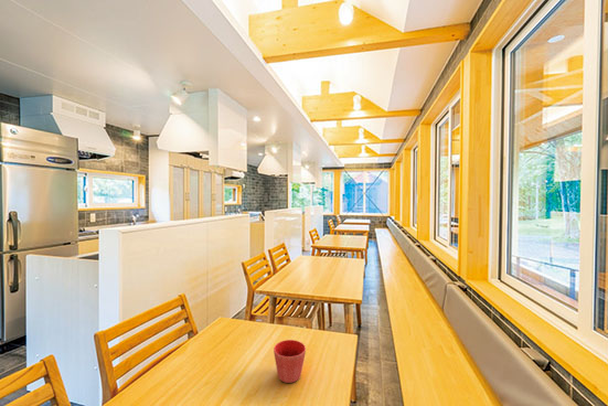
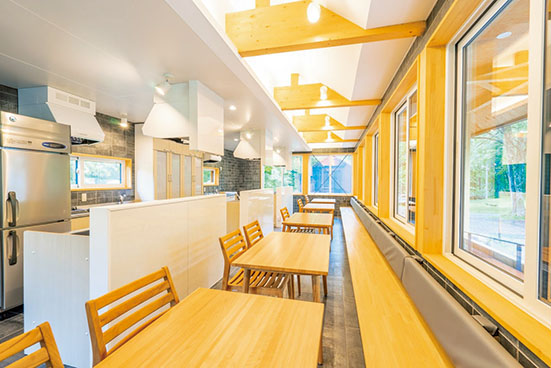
- flower pot (289, 361)
